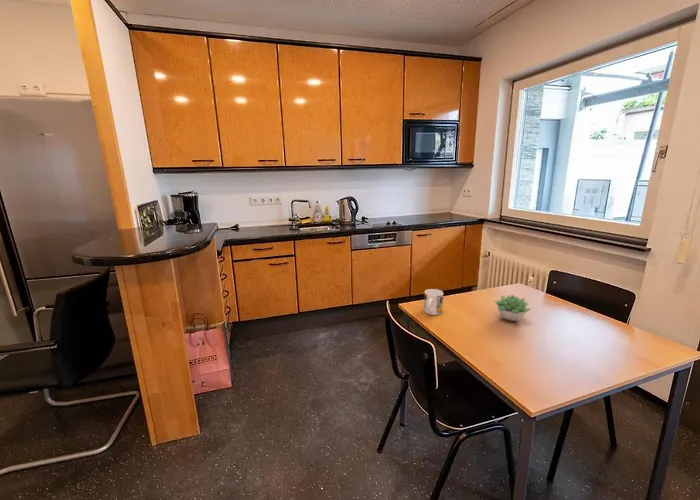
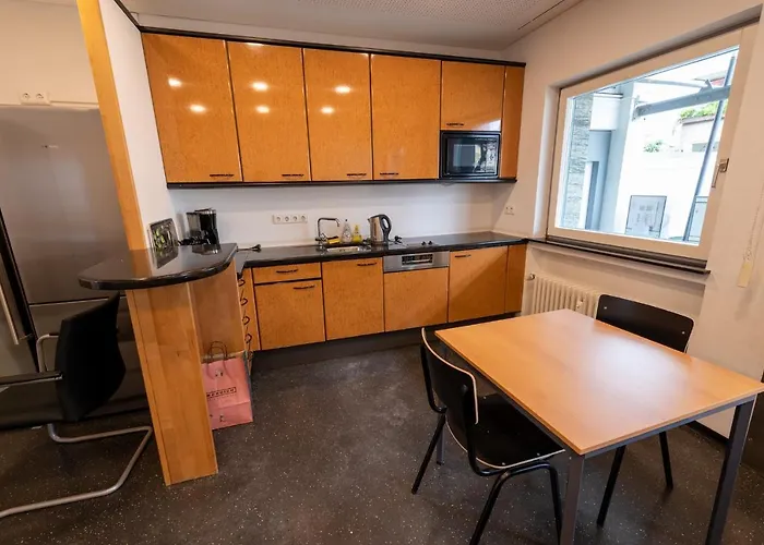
- succulent plant (511, 308)
- mug (431, 303)
